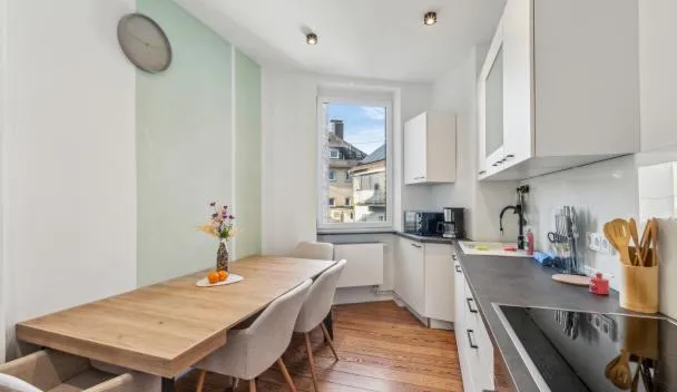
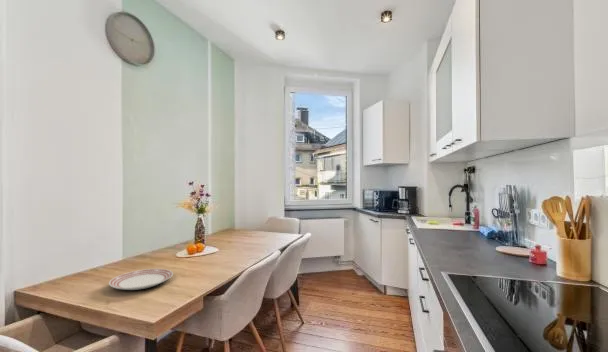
+ dinner plate (142, 279)
